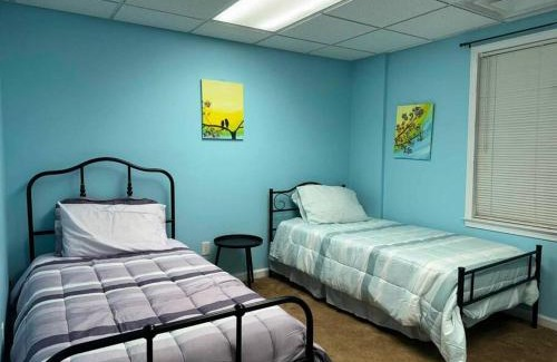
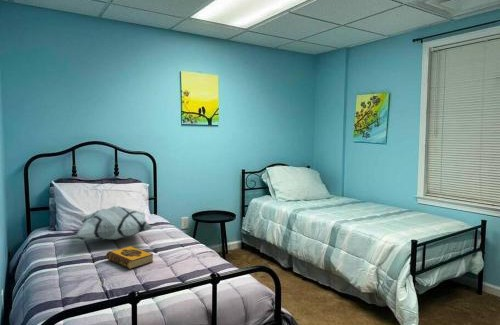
+ hardback book (129, 257)
+ decorative pillow (115, 223)
